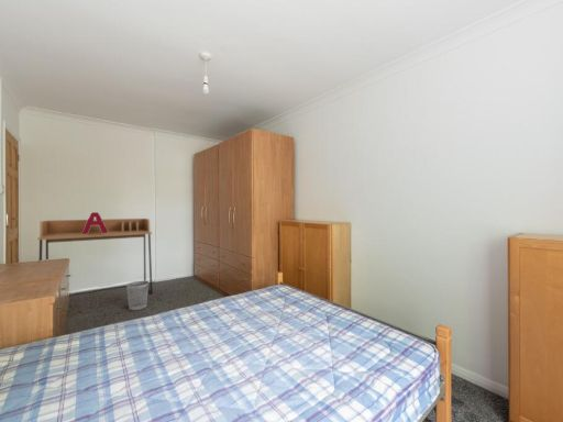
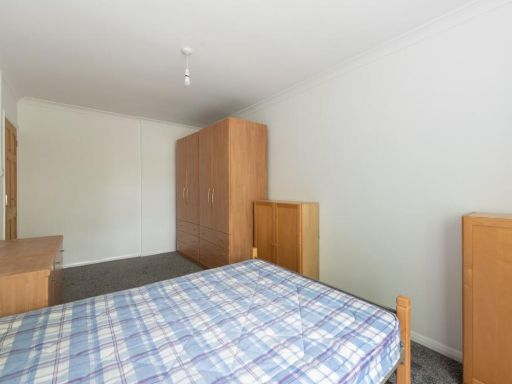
- letter holder (95, 222)
- desk (100, 238)
- wastebasket (137, 296)
